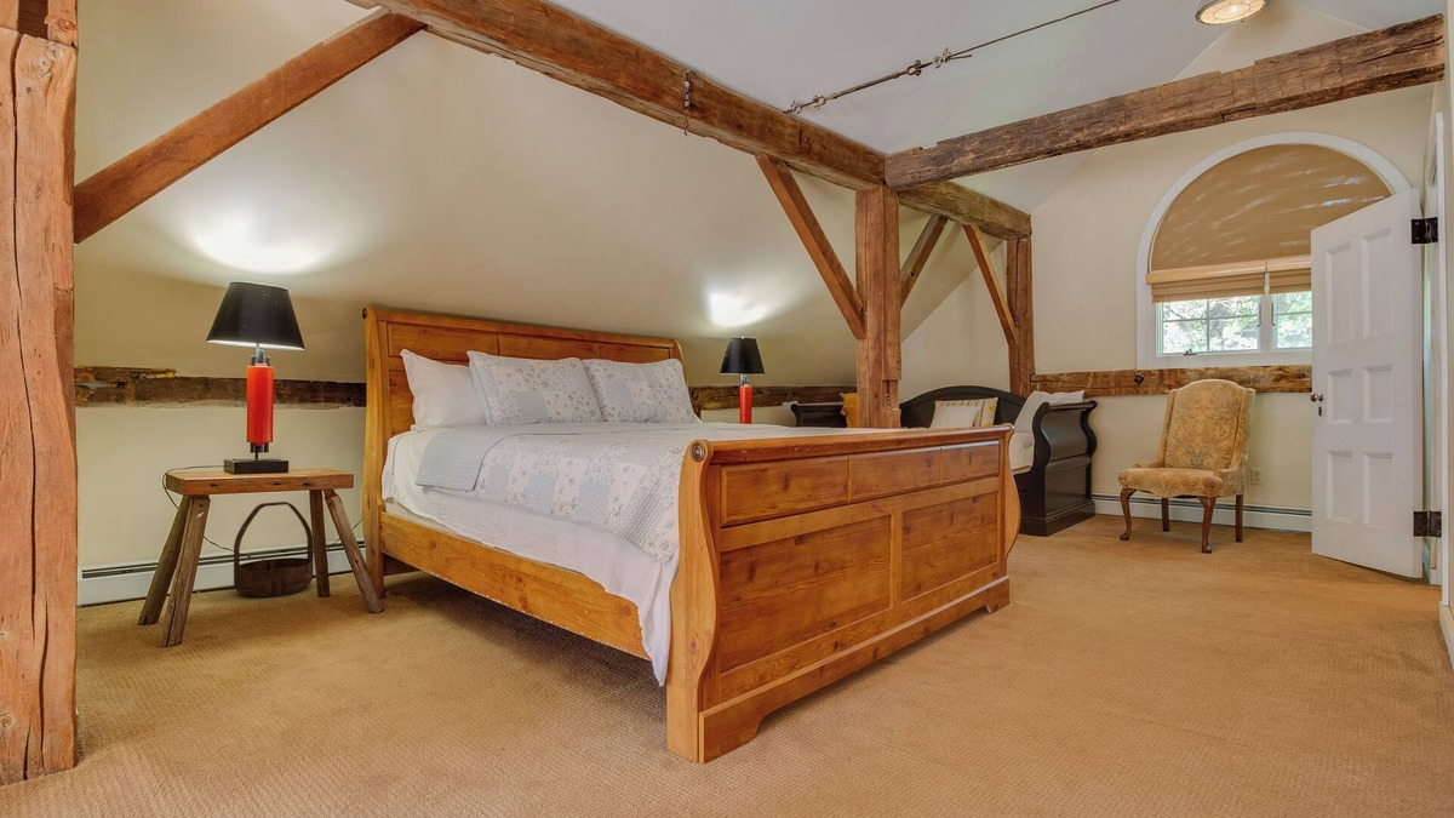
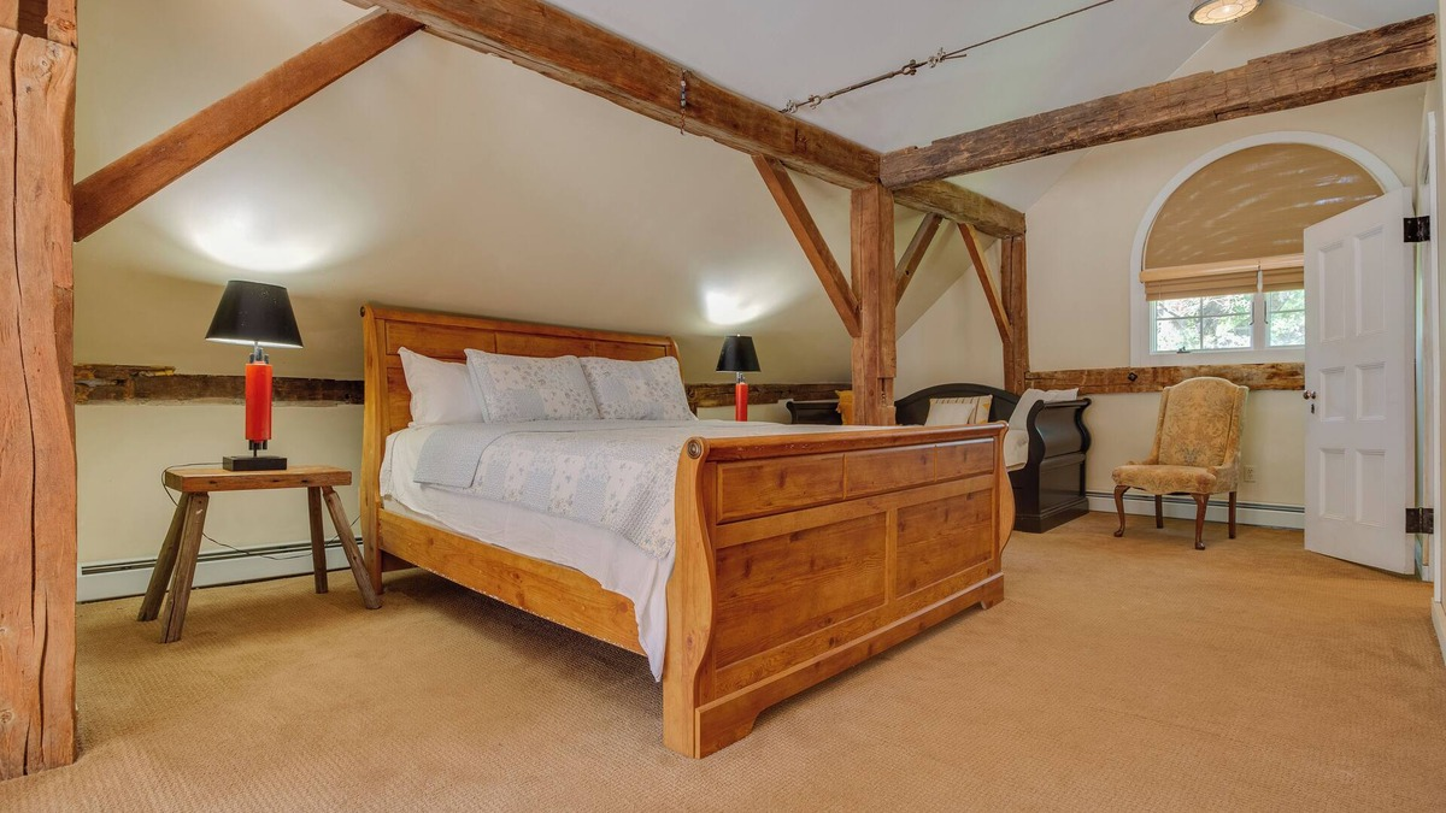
- basket (274, 559)
